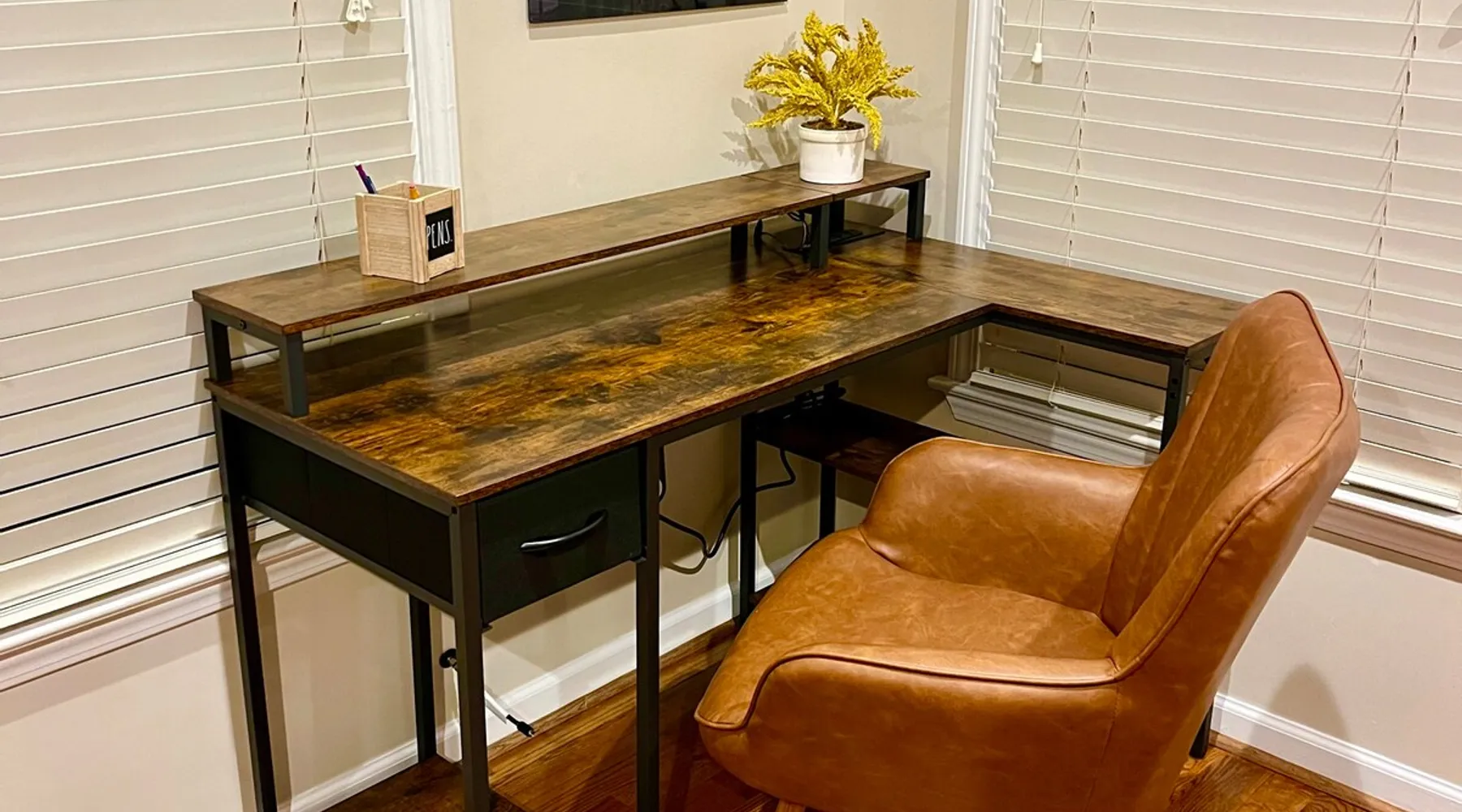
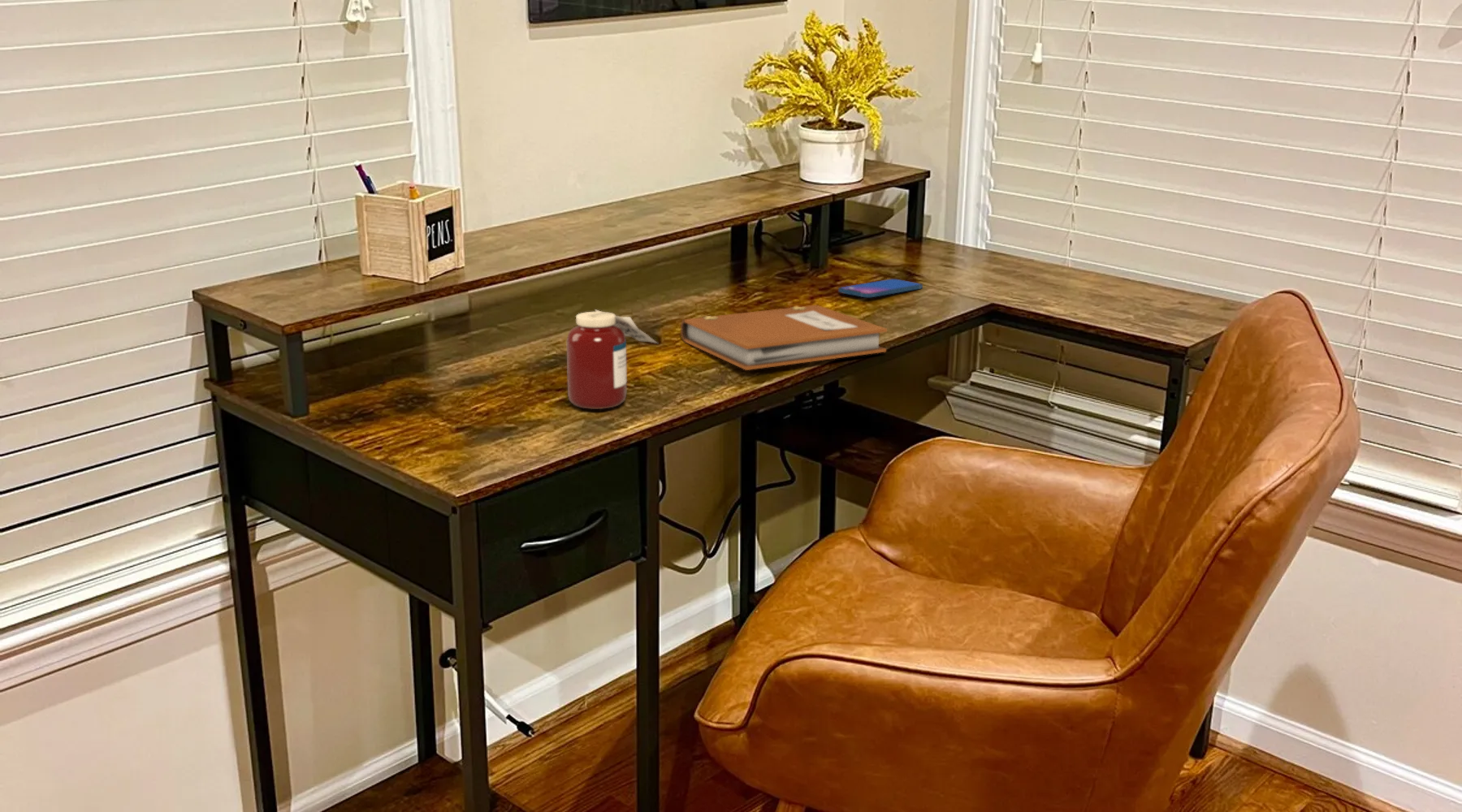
+ notebook (785, 334)
+ jar (607, 357)
+ smartphone (880, 287)
